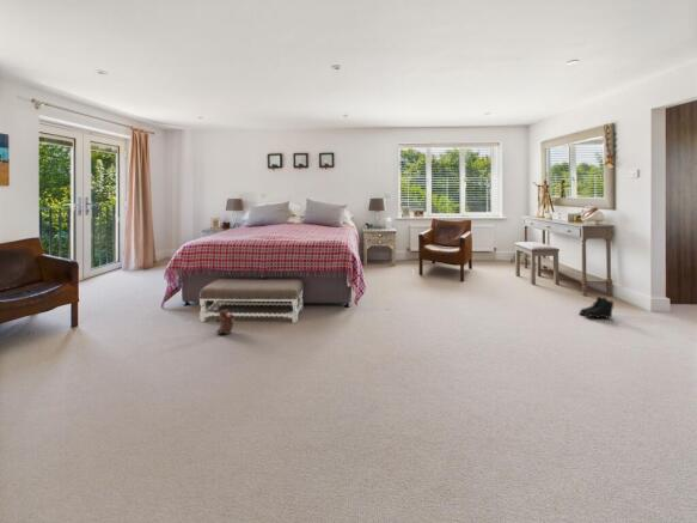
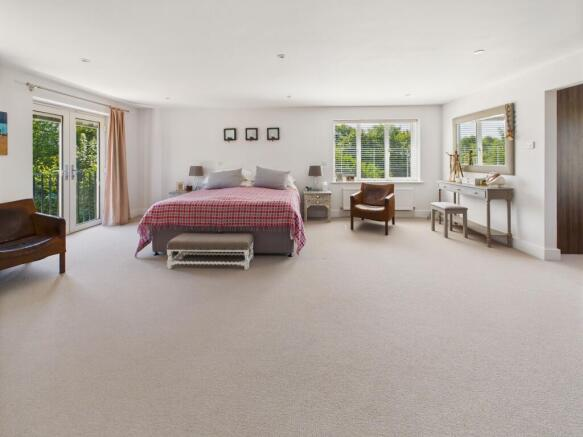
- plush toy (224, 321)
- boots (595, 306)
